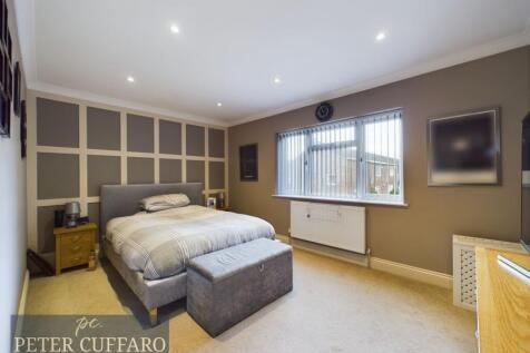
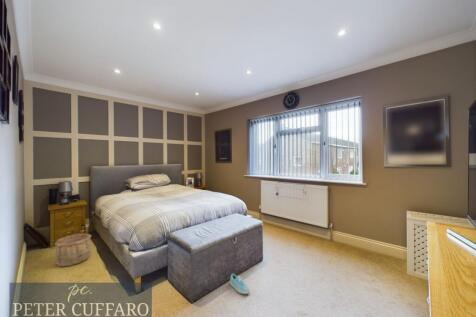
+ wooden bucket (73, 249)
+ sneaker (238, 283)
